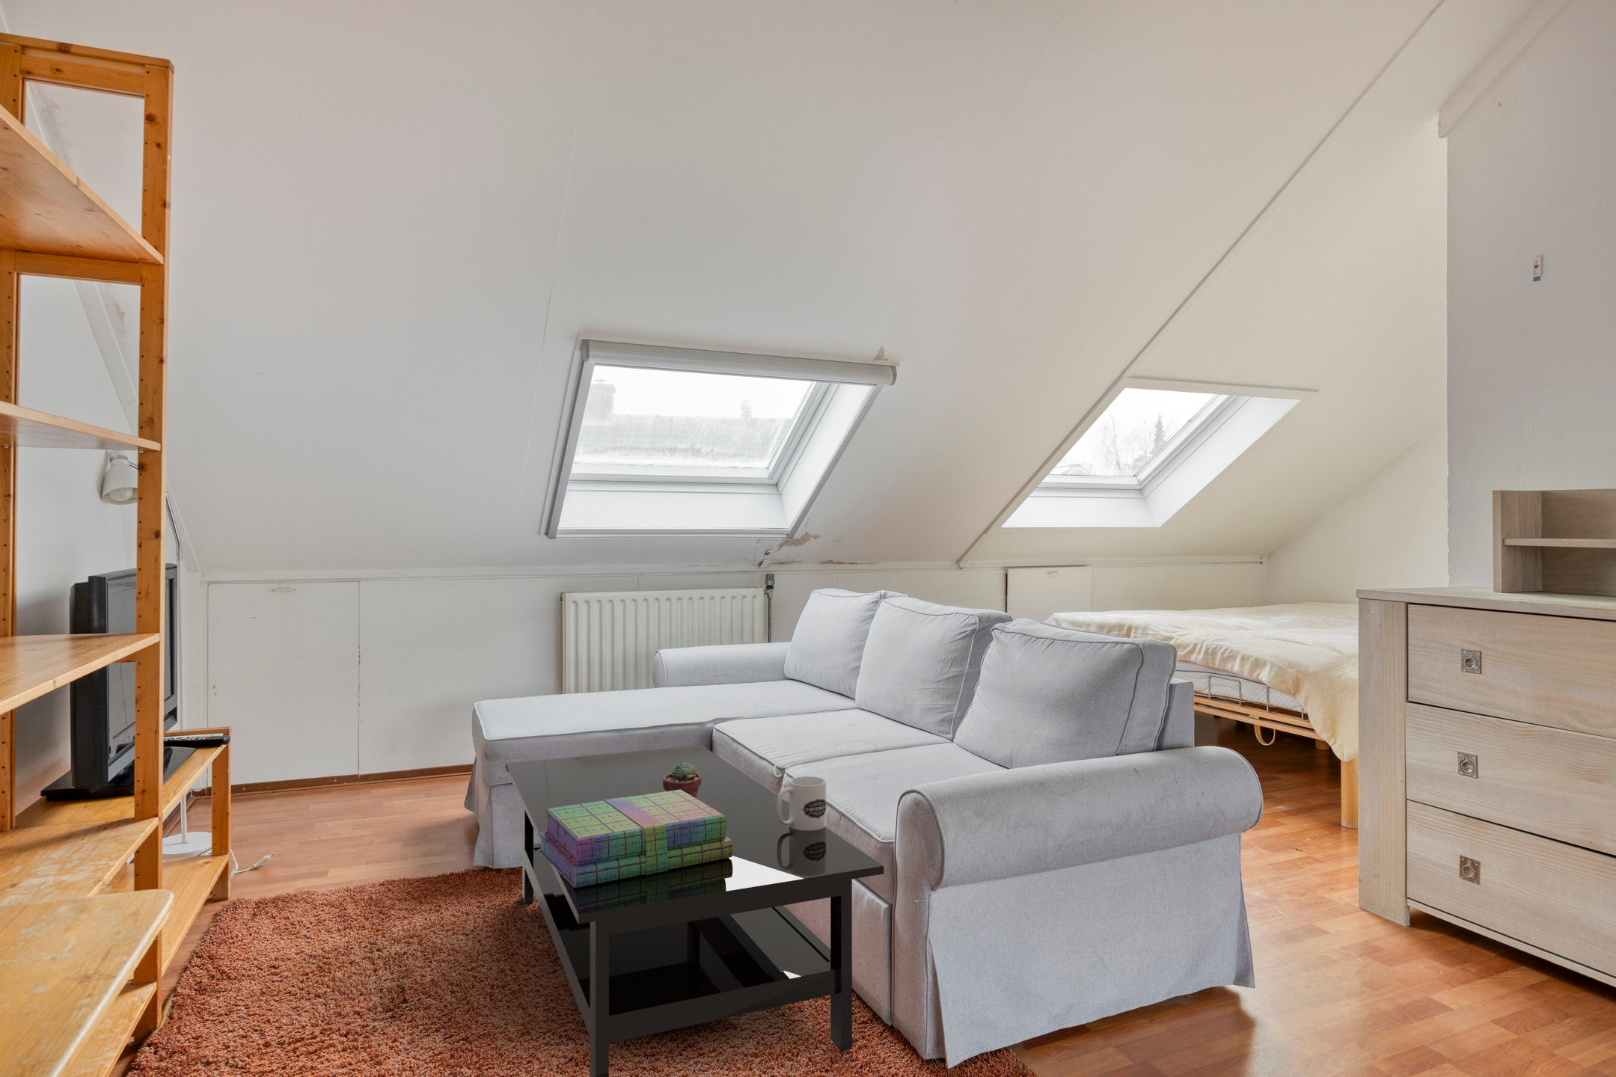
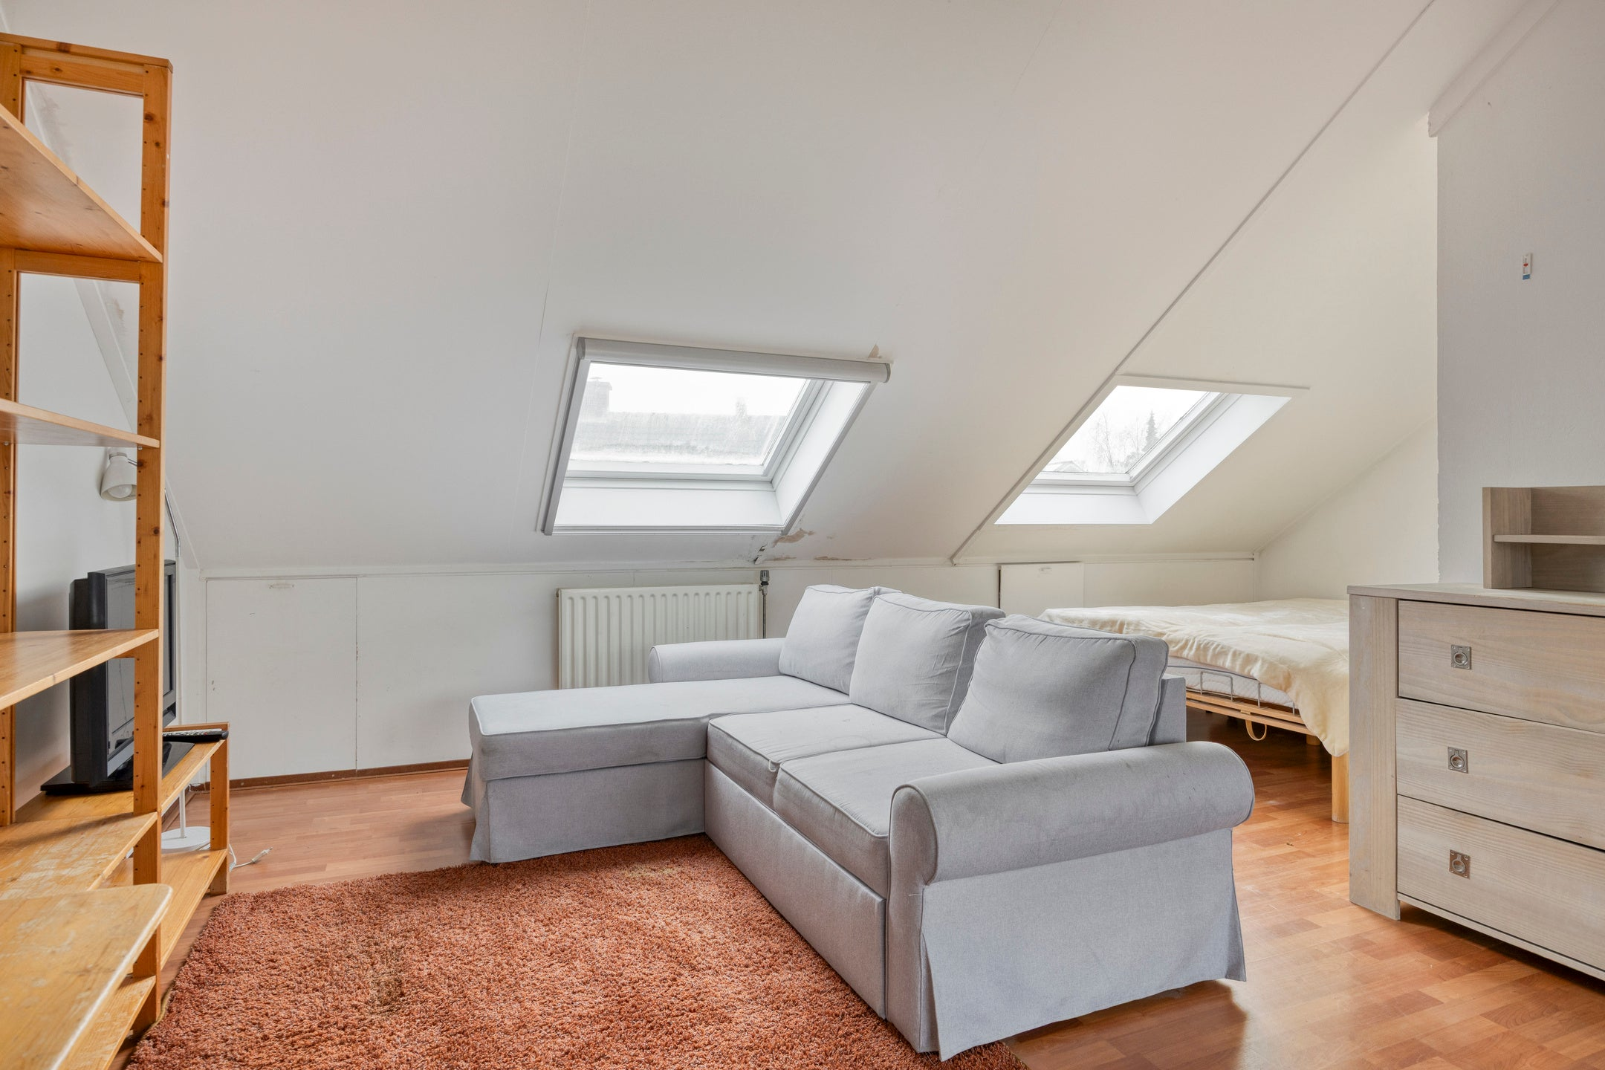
- stack of books (634, 833)
- potted succulent (682, 786)
- coffee table (659, 882)
- mug (801, 803)
